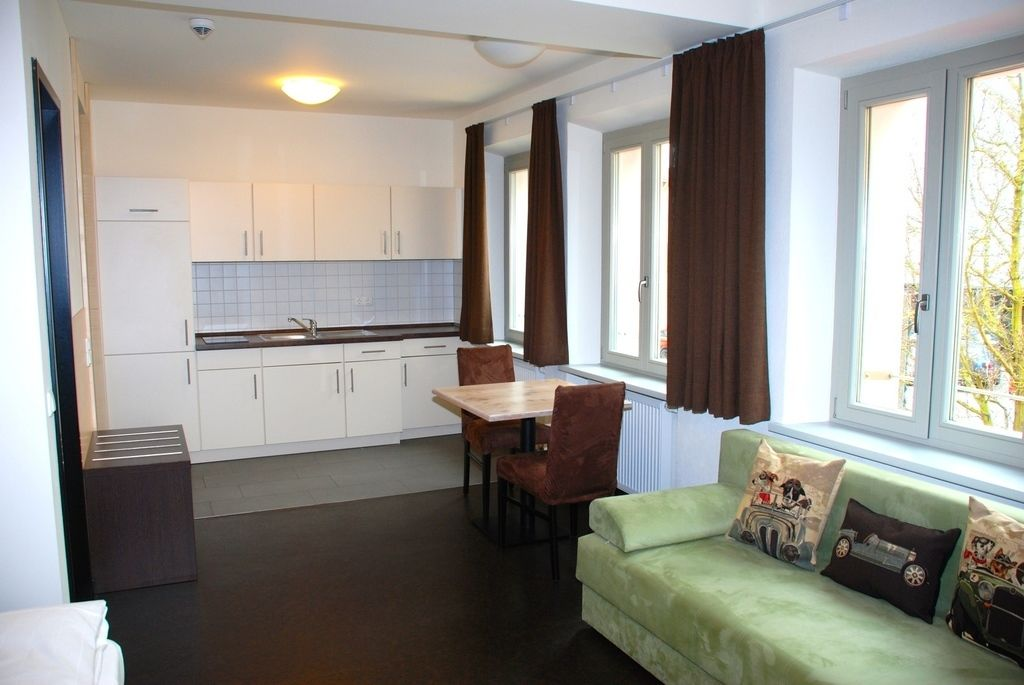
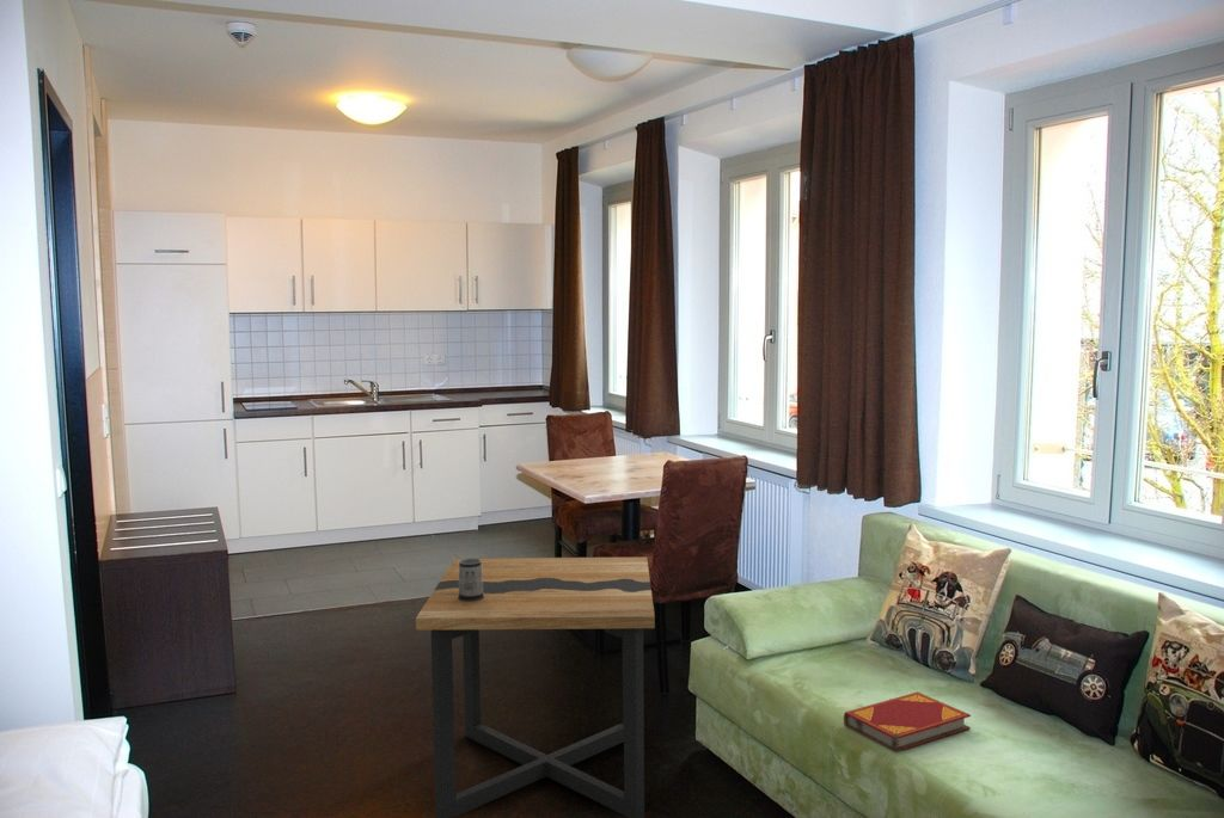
+ side table (545, 628)
+ mug (470, 577)
+ hardback book (906, 720)
